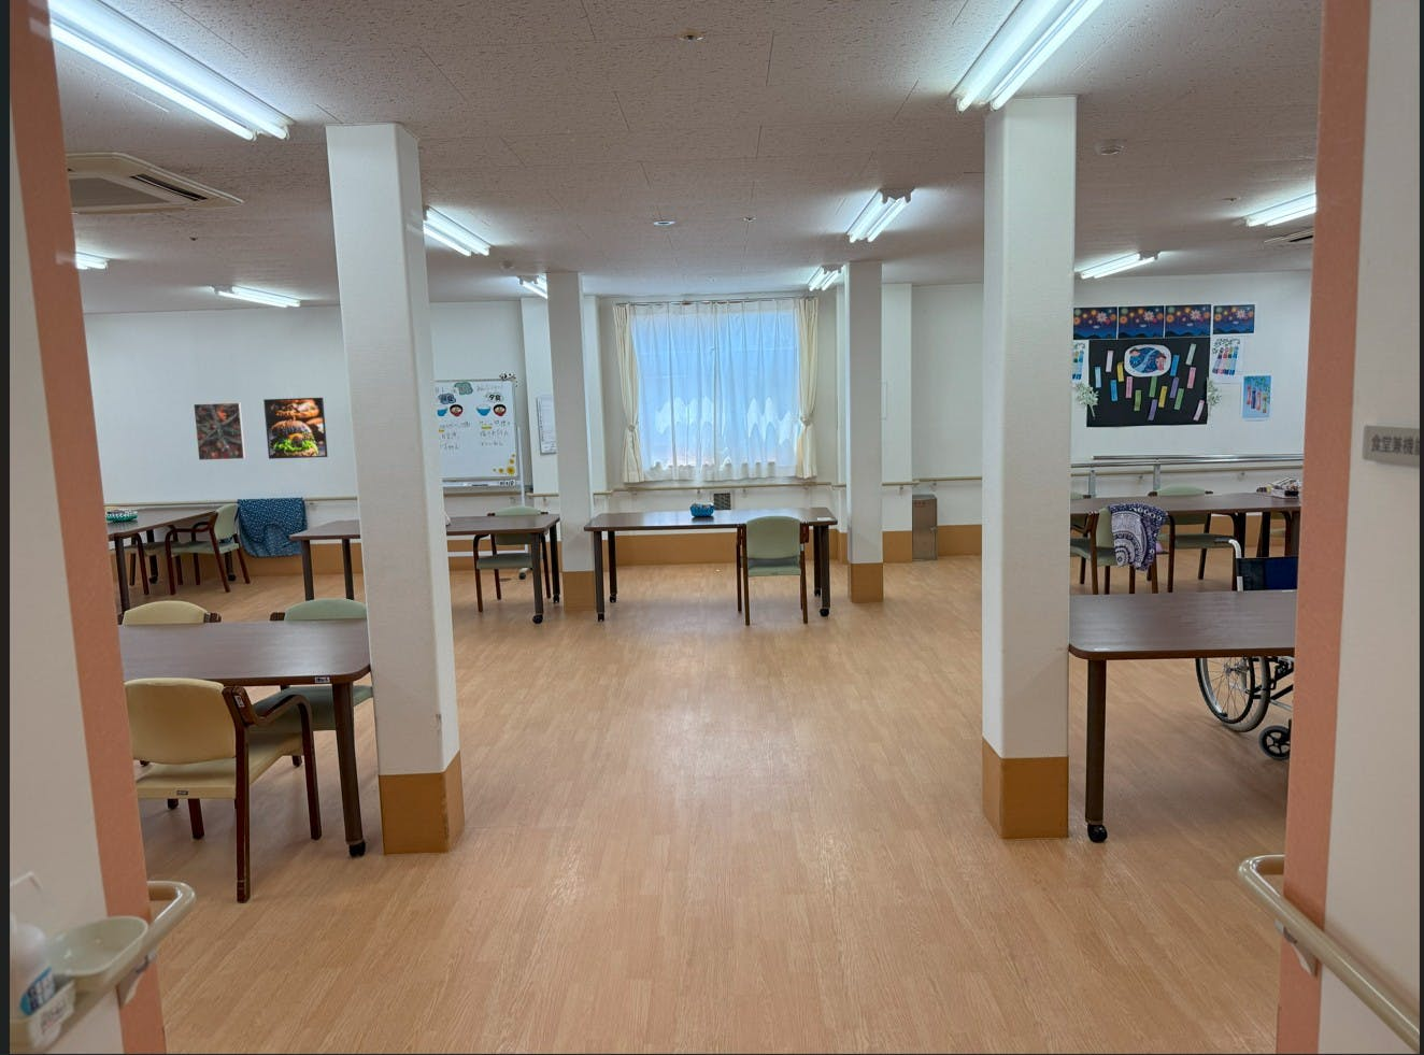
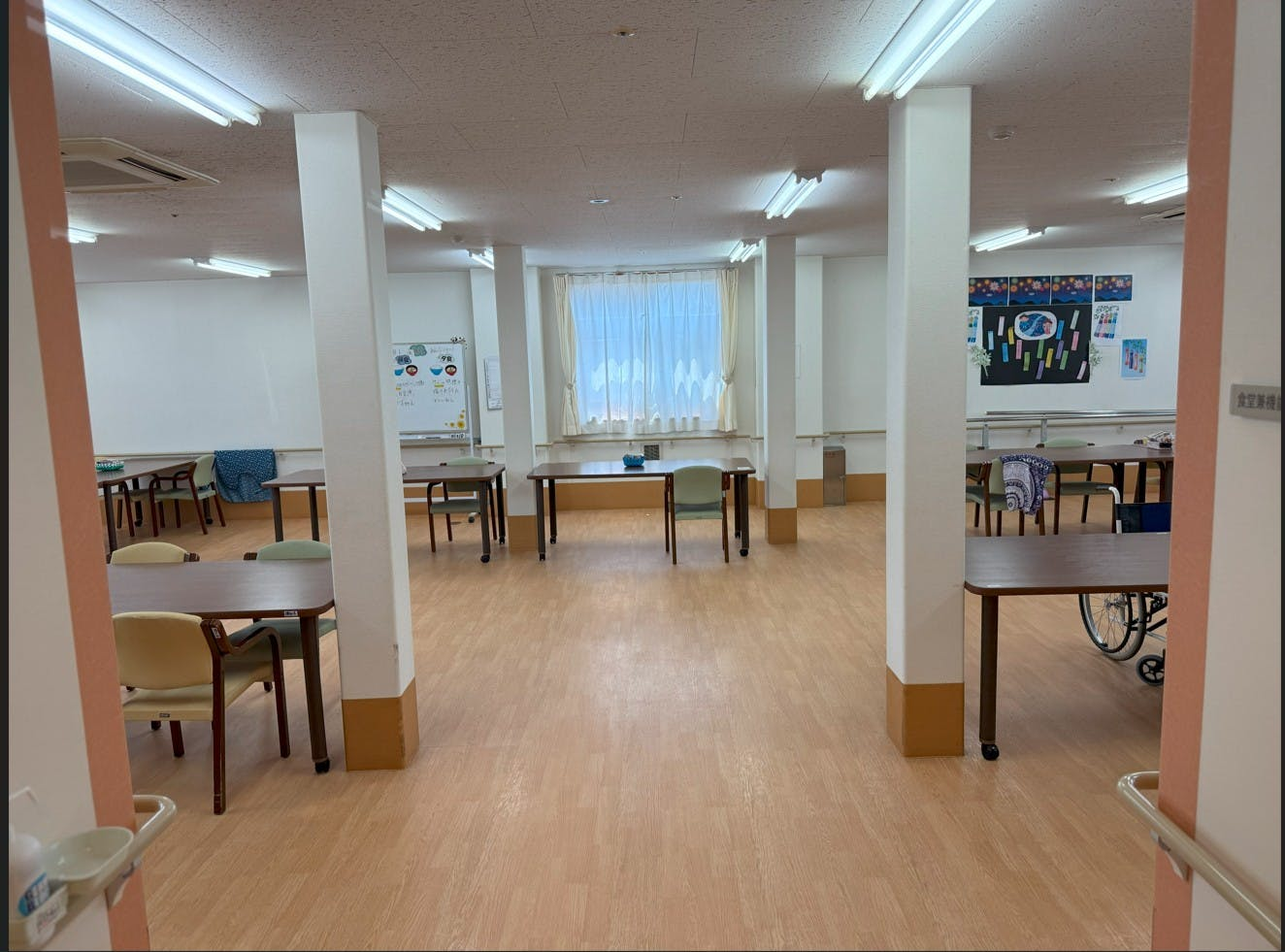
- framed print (219, 431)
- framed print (296, 428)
